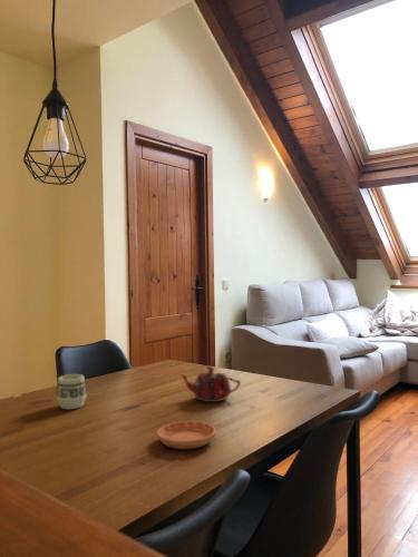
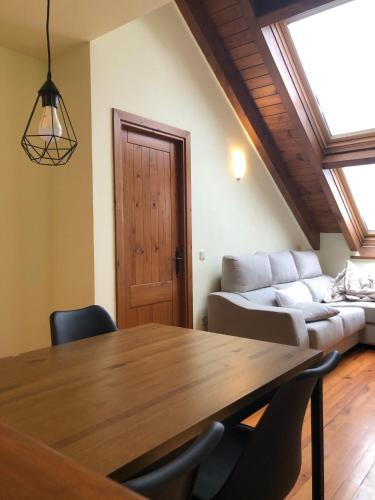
- teapot (210, 382)
- saucer (186, 434)
- cup (71, 391)
